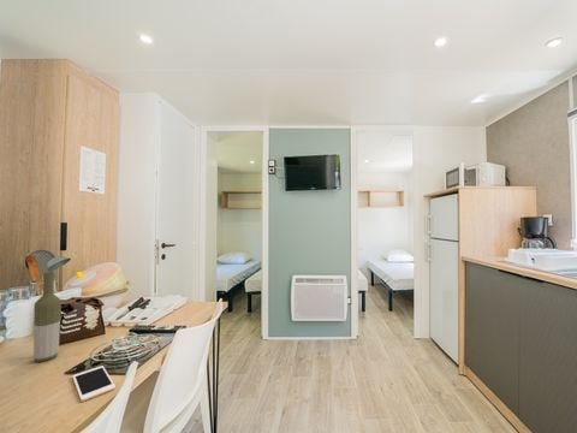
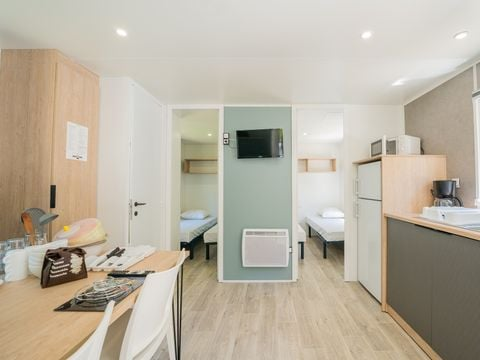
- cell phone (93, 381)
- bottle (47, 315)
